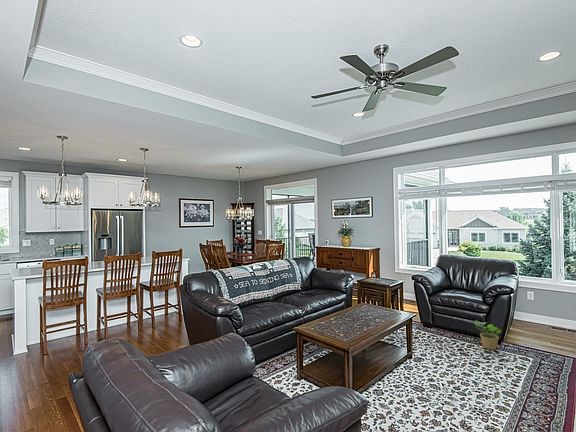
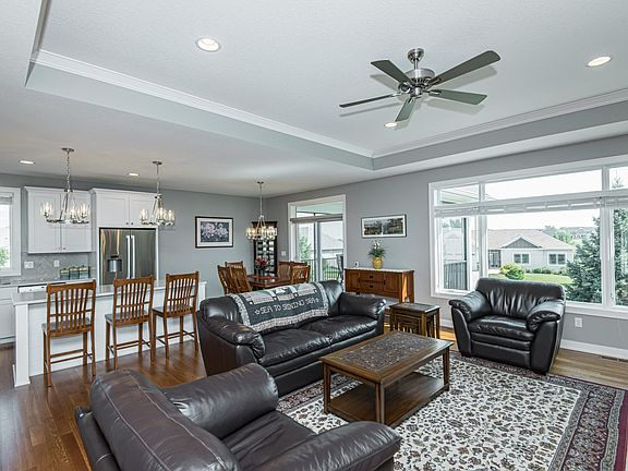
- potted plant (488, 333)
